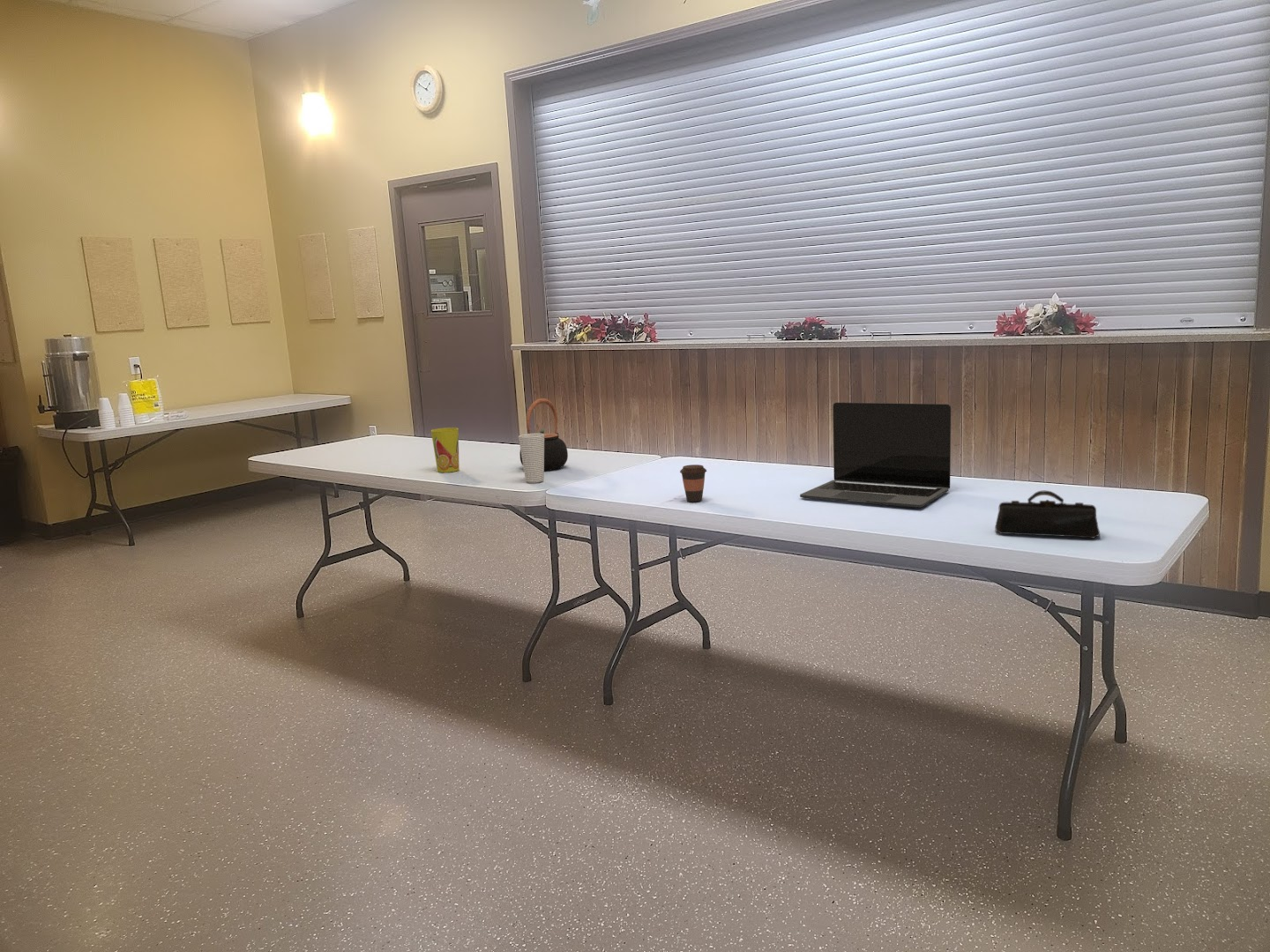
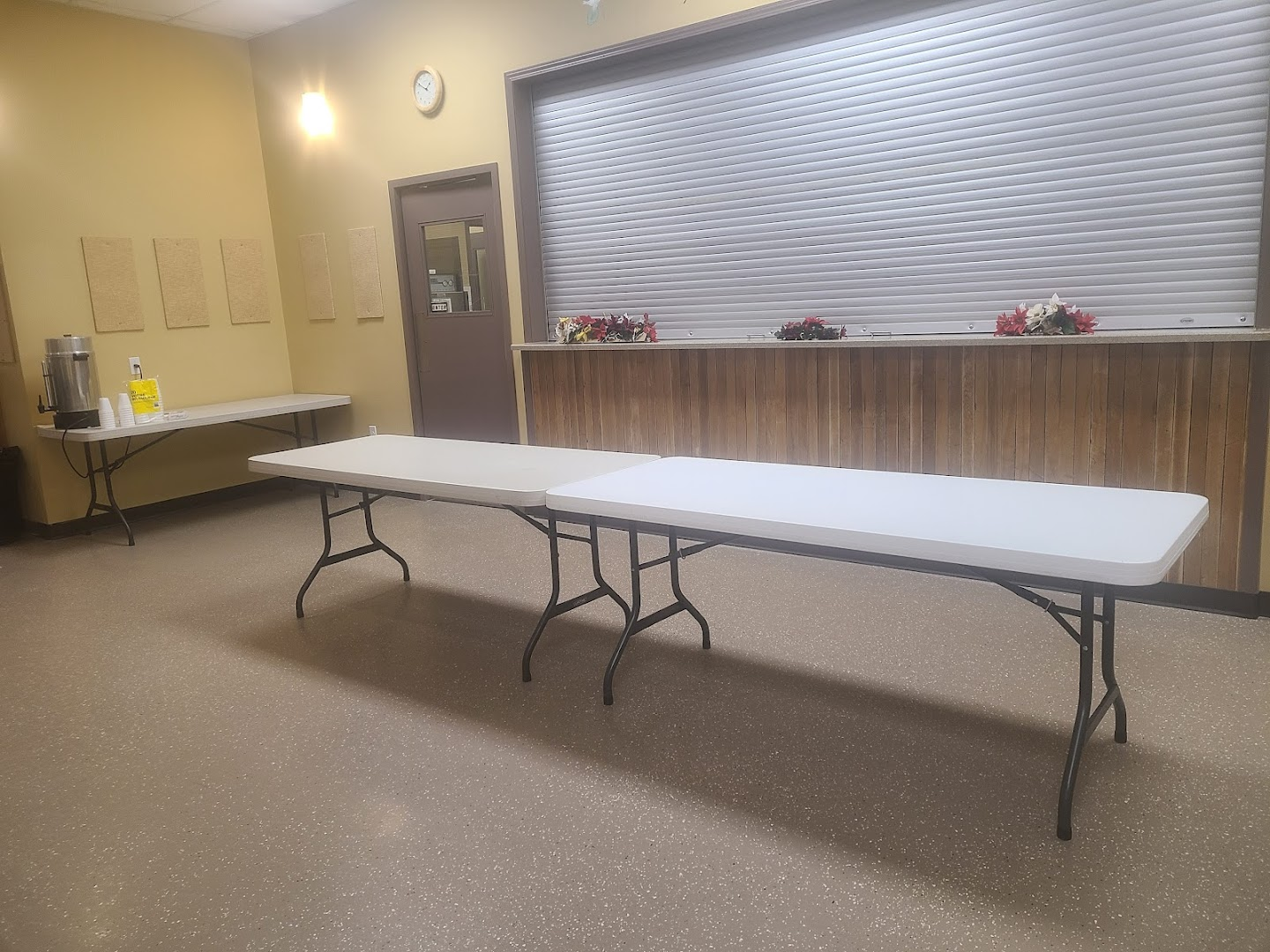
- cup (533, 457)
- teapot (541, 433)
- coffee cup (693, 483)
- laptop (874, 451)
- pencil case (1047, 511)
- cup (446, 450)
